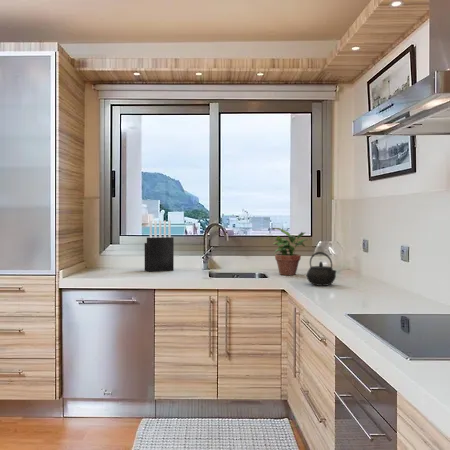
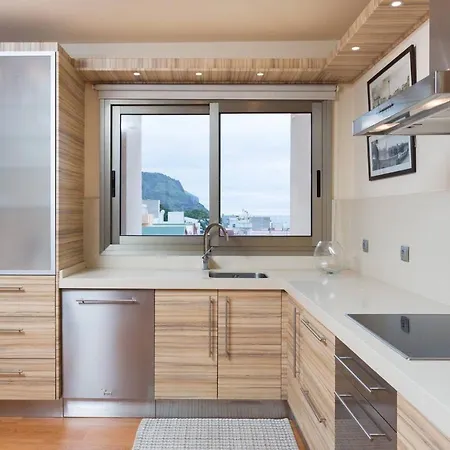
- potted plant (292, 251)
- kettle (322, 268)
- knife block (158, 245)
